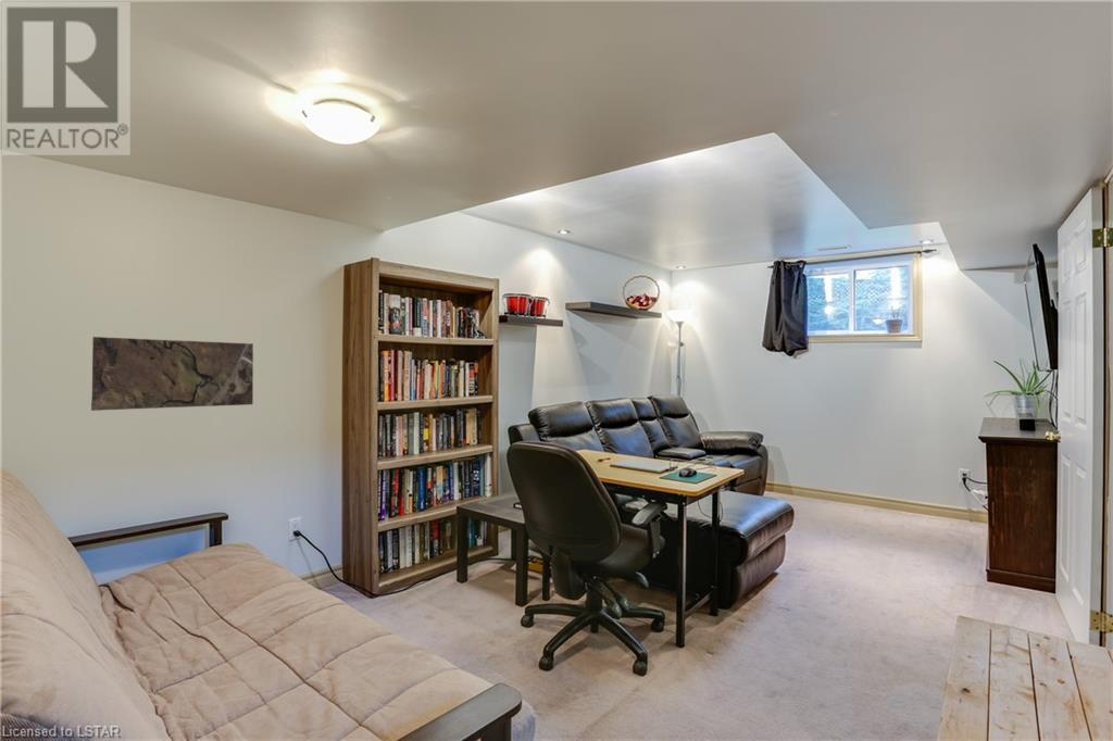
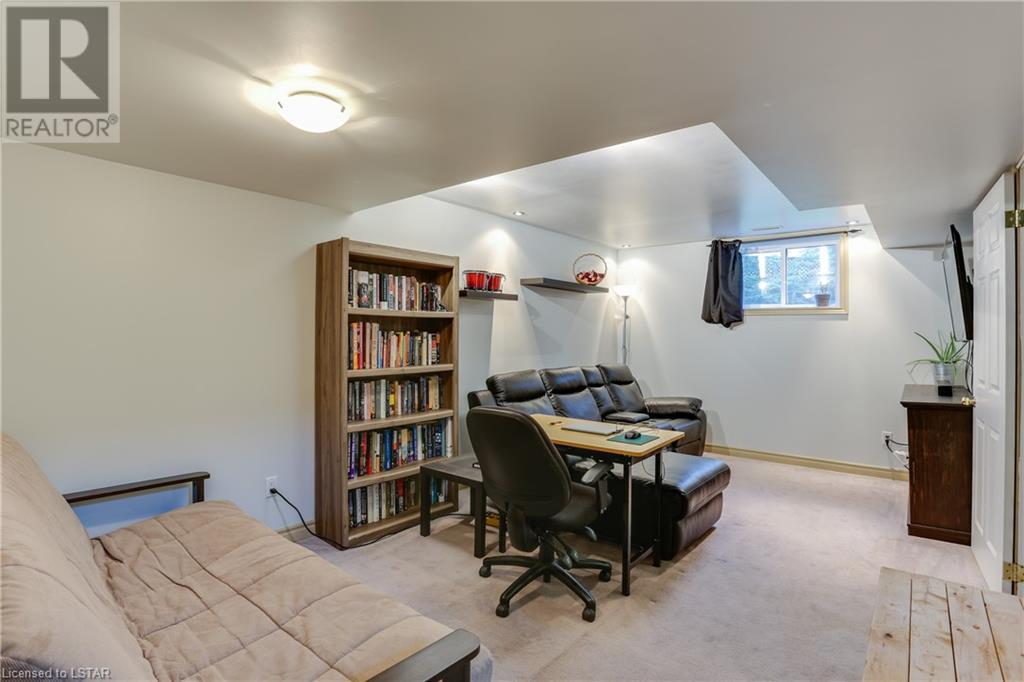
- map (179, 374)
